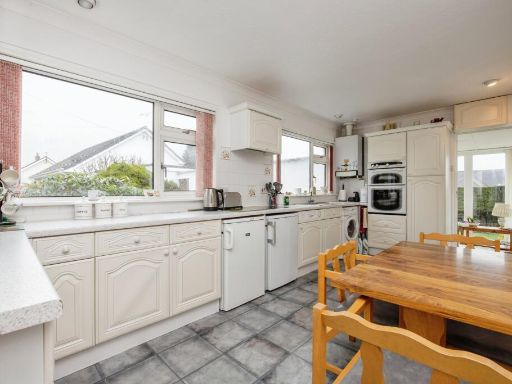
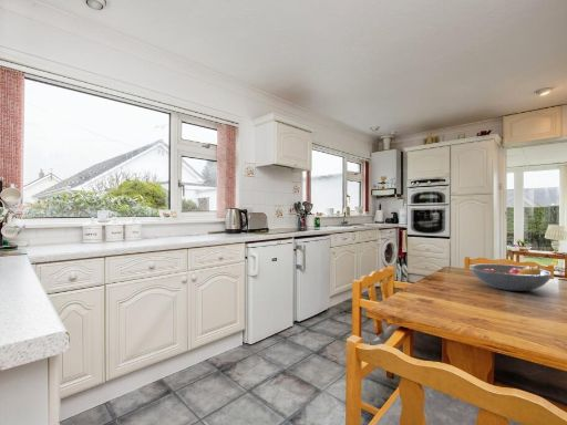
+ fruit bowl (508, 276)
